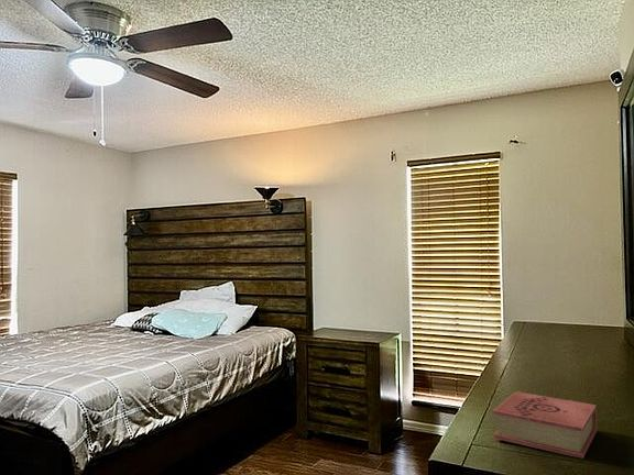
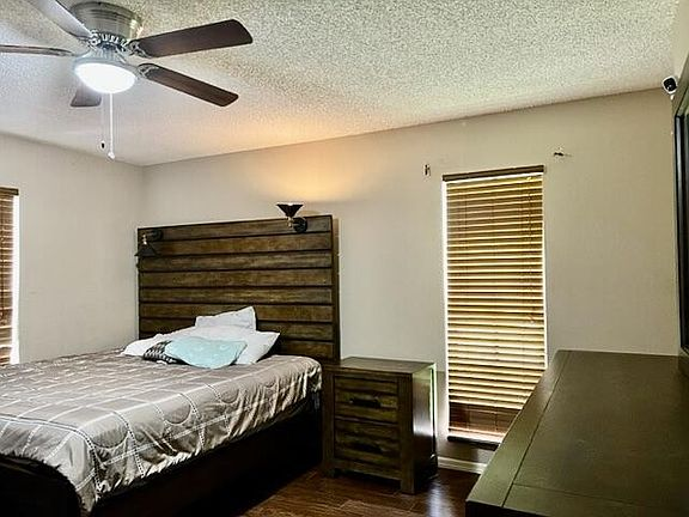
- book (546, 420)
